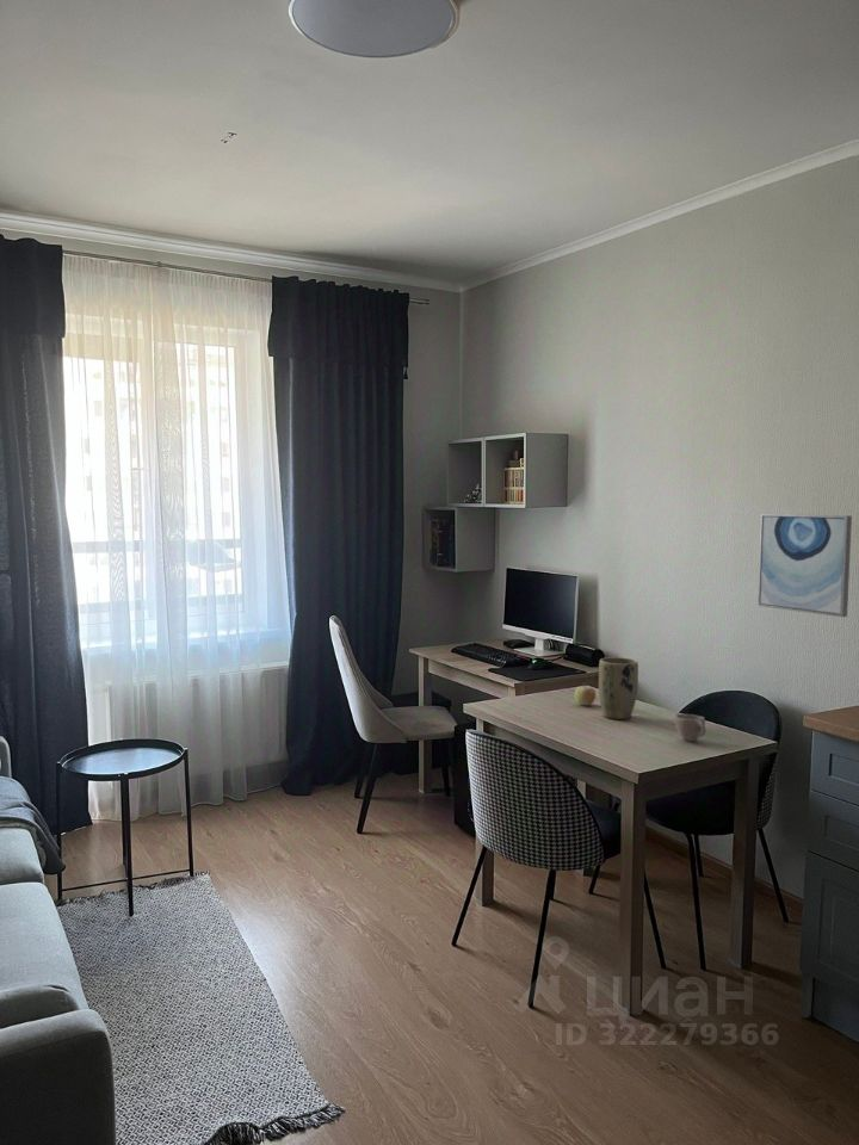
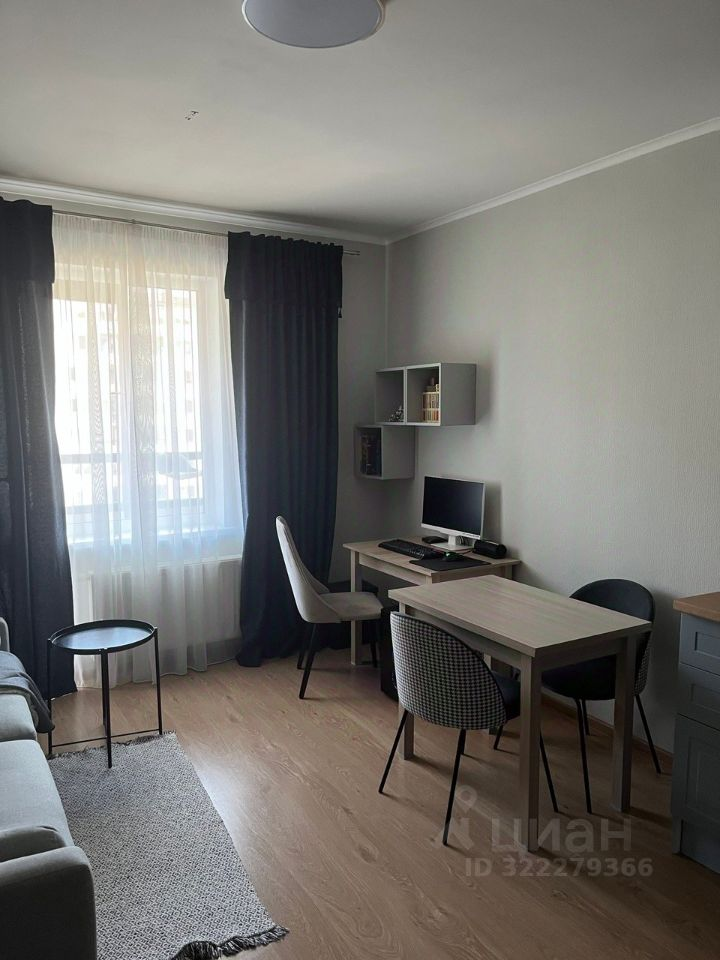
- wall art (802, 563)
- plant pot (618, 688)
- fruit (585, 693)
- cup (692, 729)
